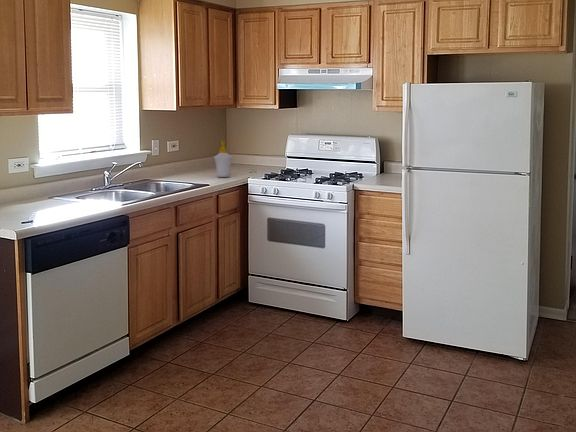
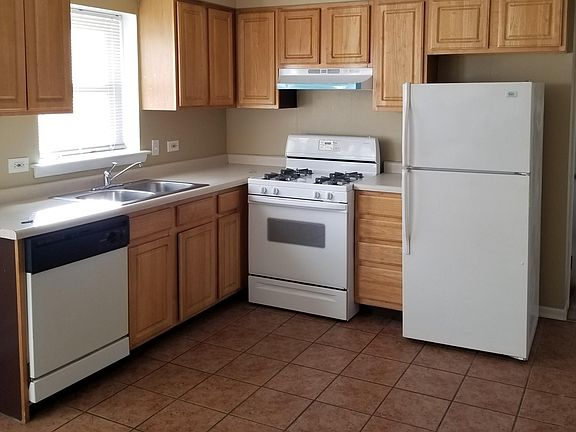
- soap bottle (223, 158)
